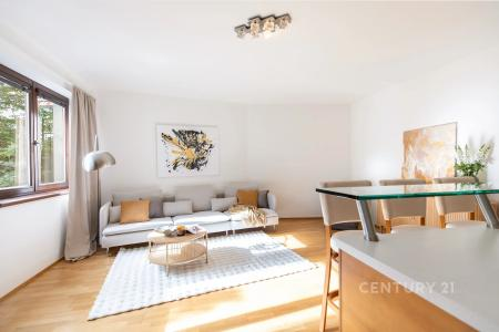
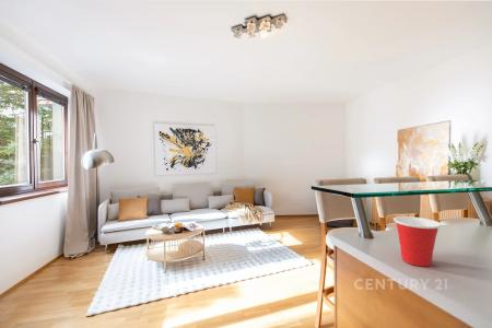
+ cup (415, 241)
